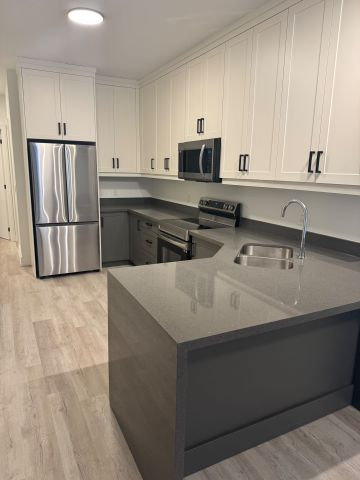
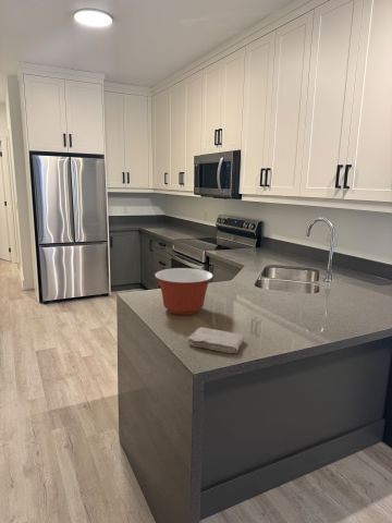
+ washcloth (216, 339)
+ mixing bowl (183, 292)
